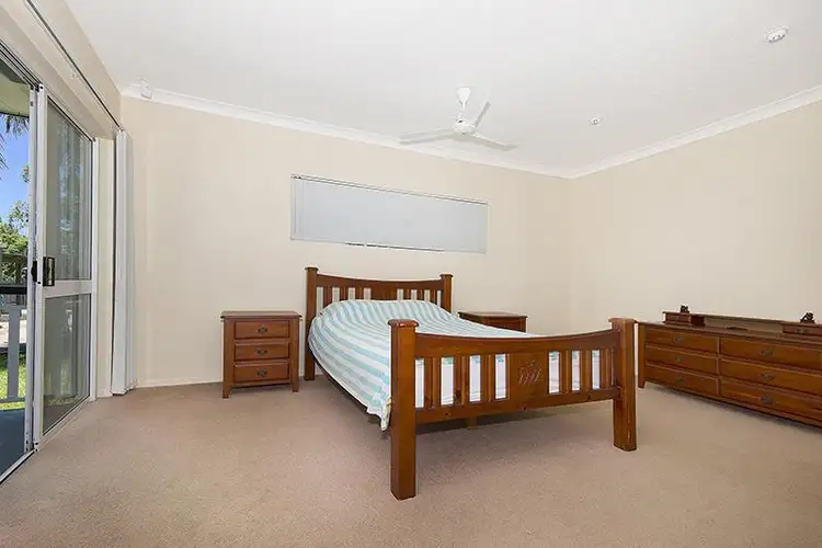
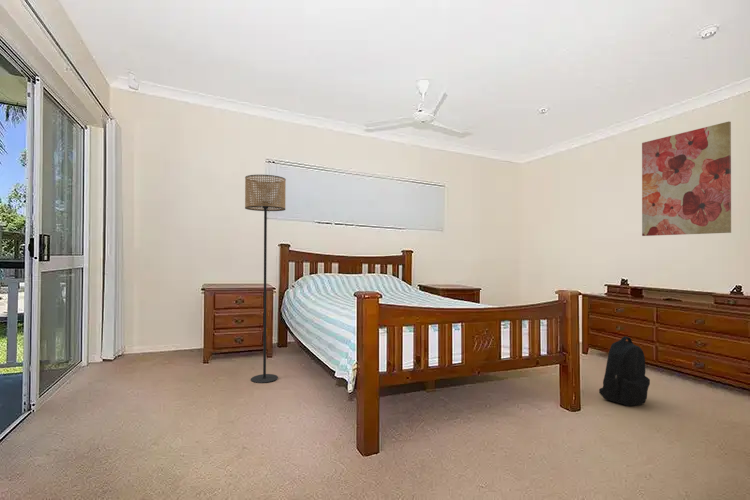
+ backpack (625, 368)
+ wall art (682, 183)
+ floor lamp (265, 278)
